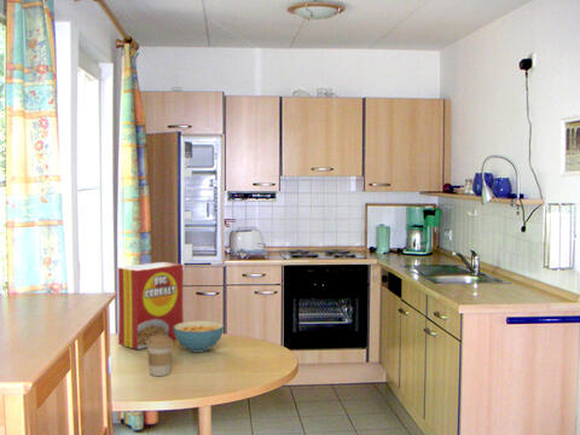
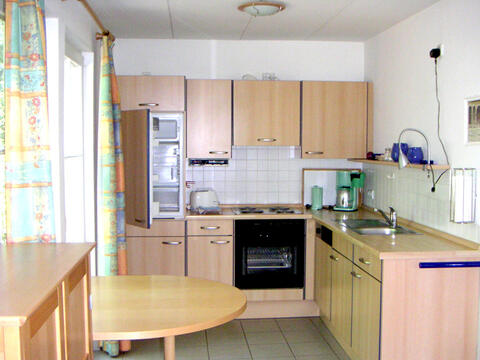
- coffee cup (160, 354)
- cereal box (151, 303)
- cereal bowl (198, 337)
